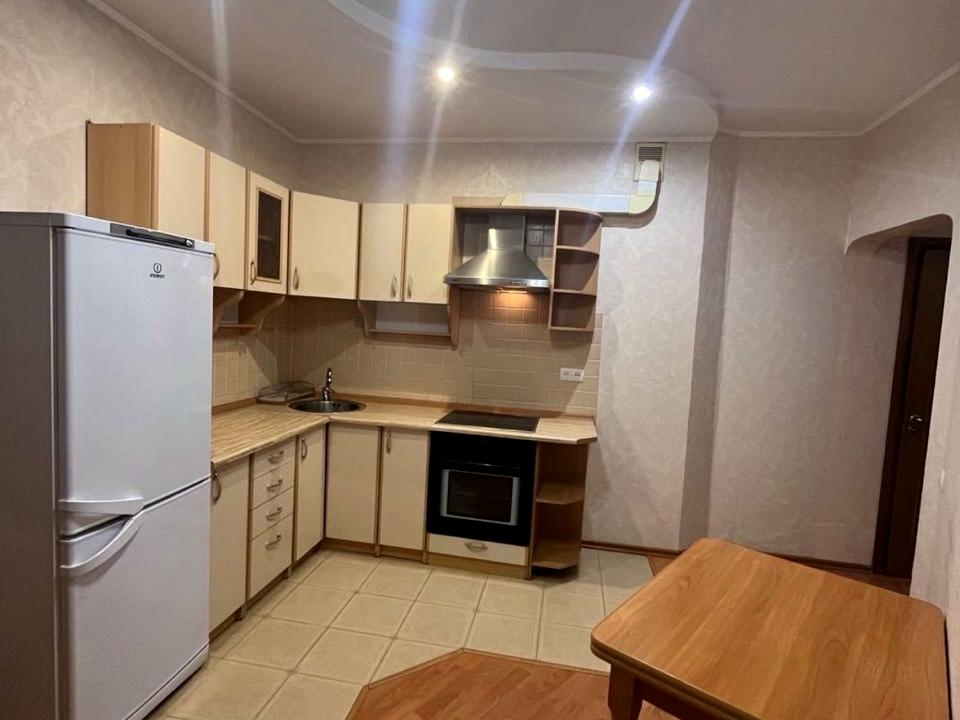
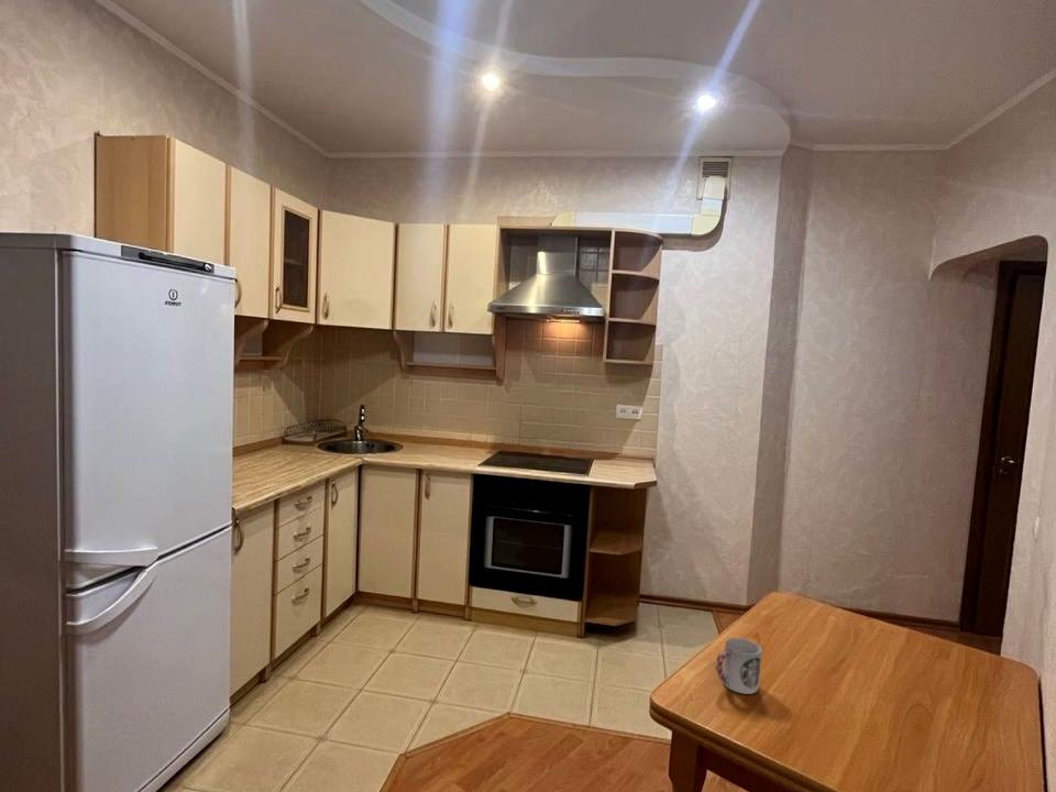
+ cup (736, 666)
